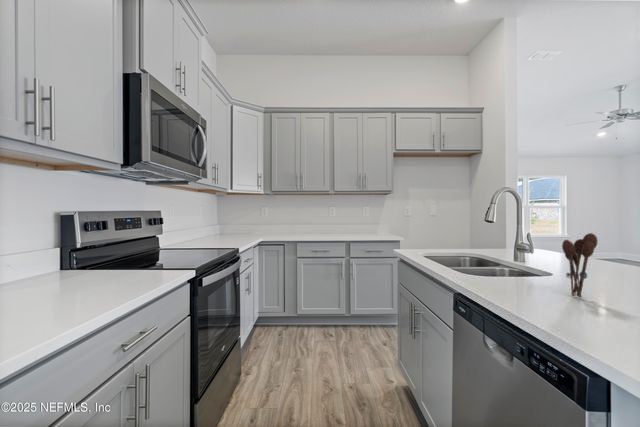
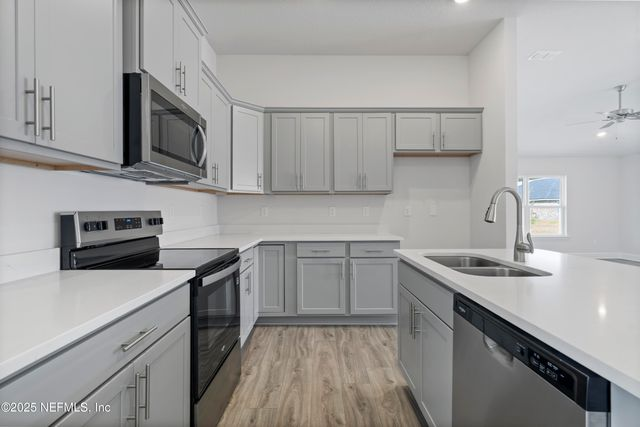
- utensil holder (578, 265)
